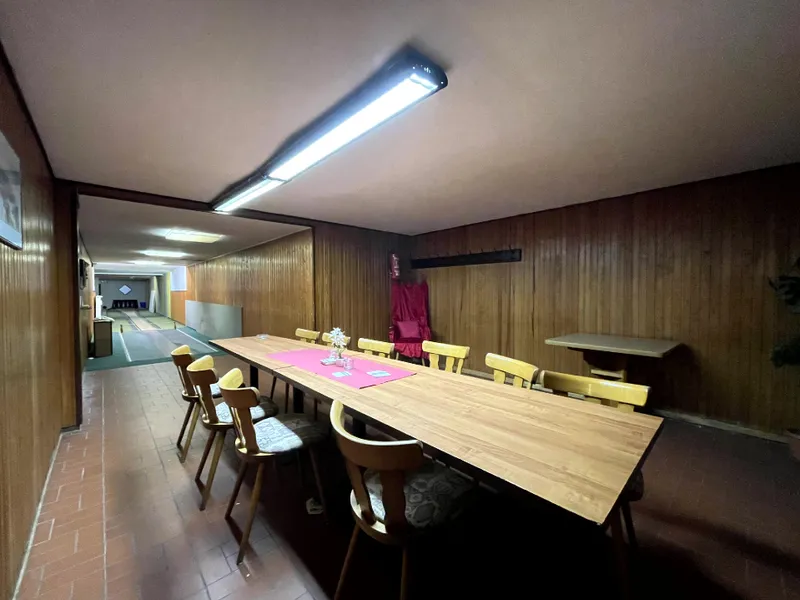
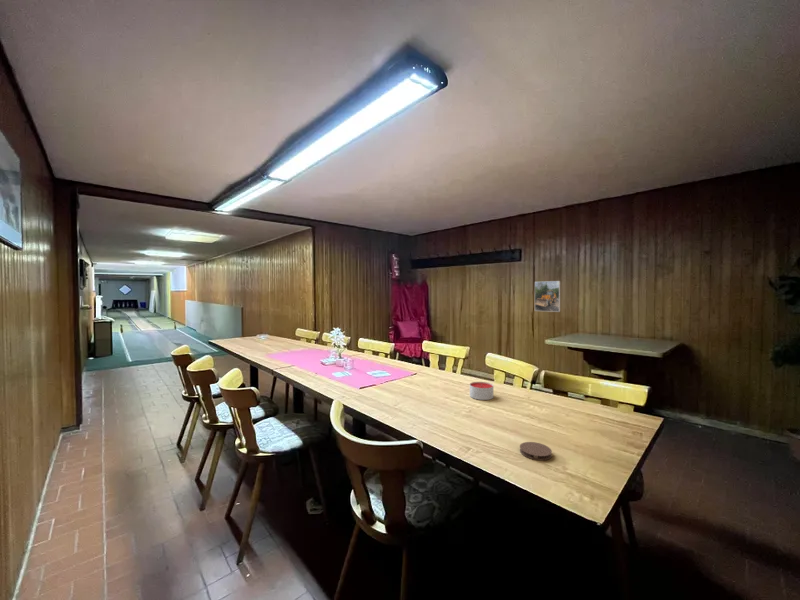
+ candle (481, 390)
+ coaster (535, 450)
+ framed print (547, 296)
